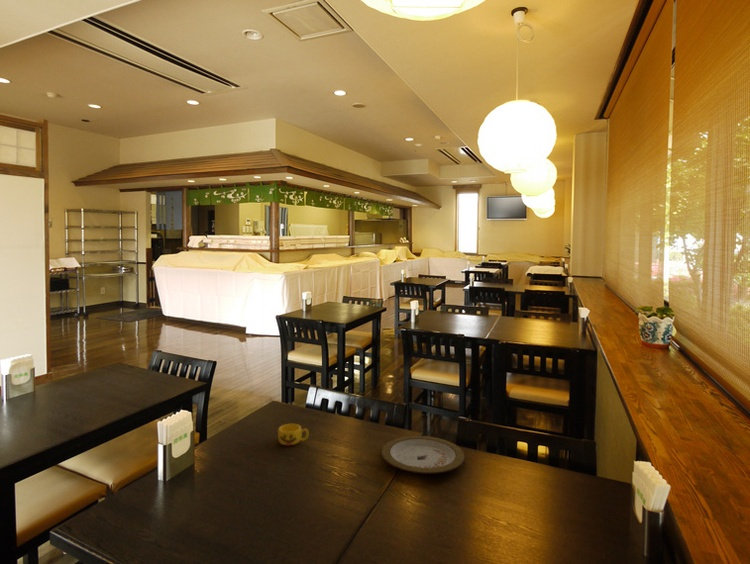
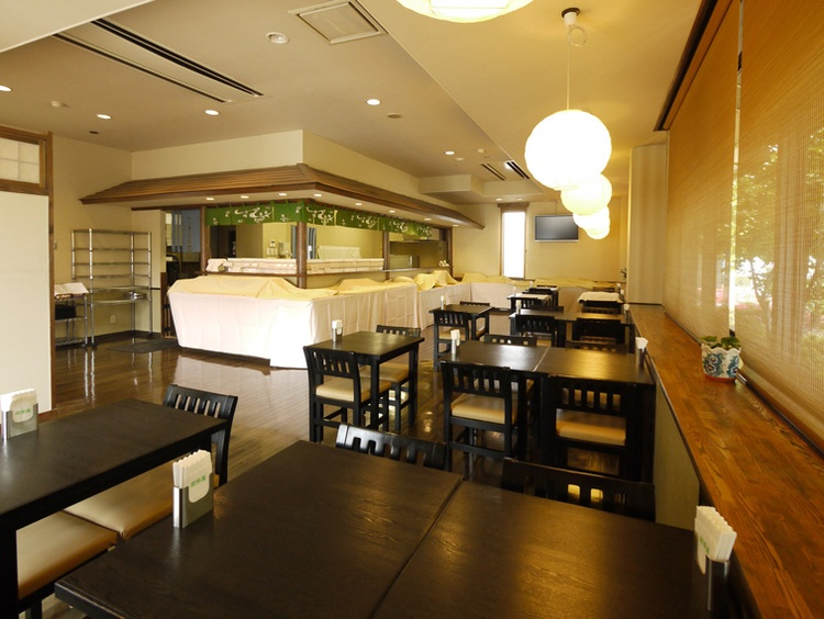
- cup (293, 434)
- plate (422, 455)
